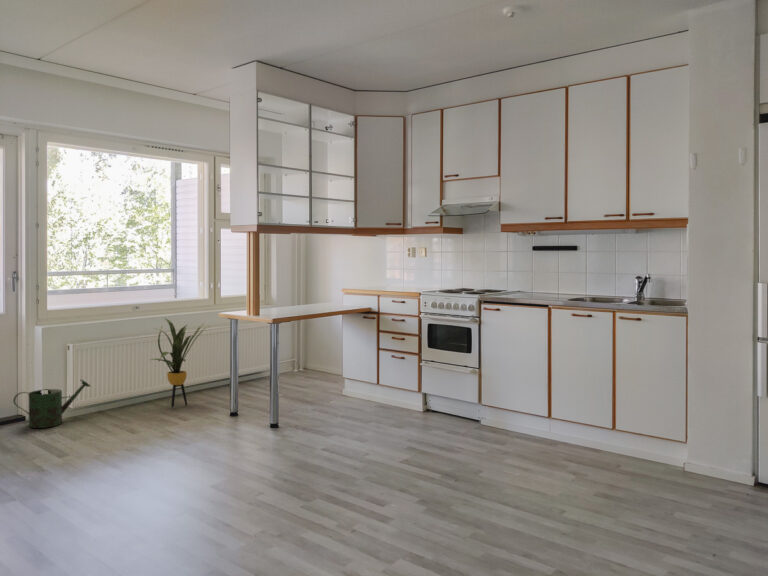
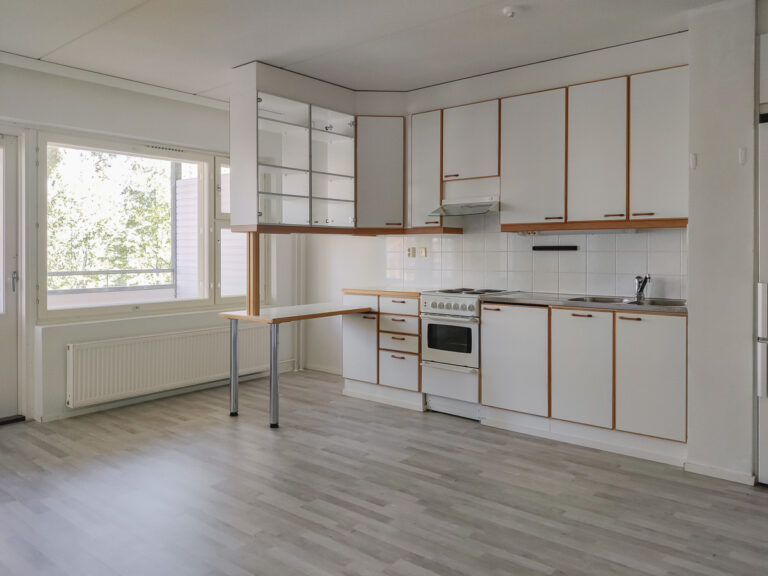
- watering can (53, 402)
- house plant (178, 361)
